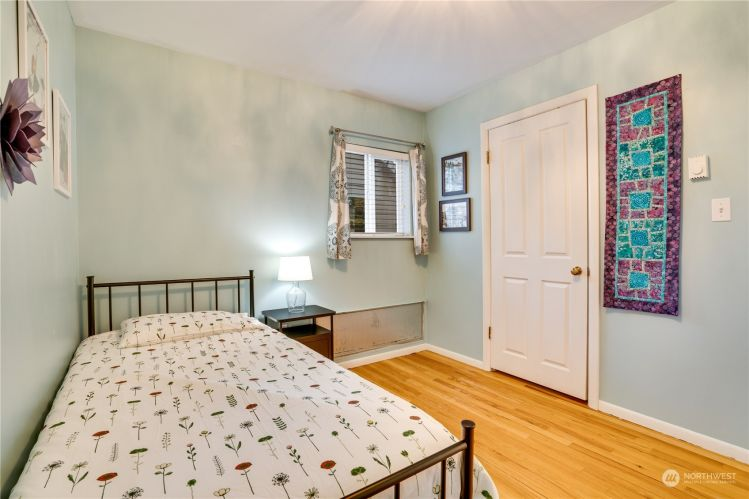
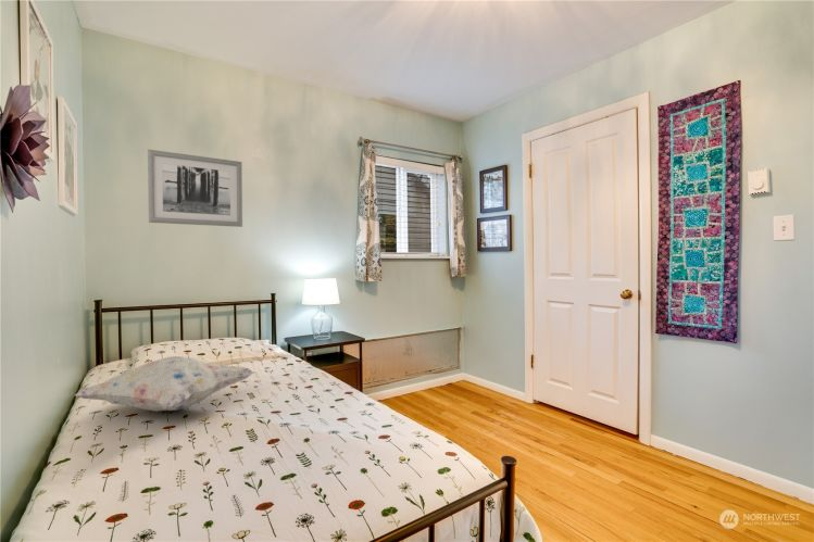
+ decorative pillow (172, 382)
+ wall art (198, 190)
